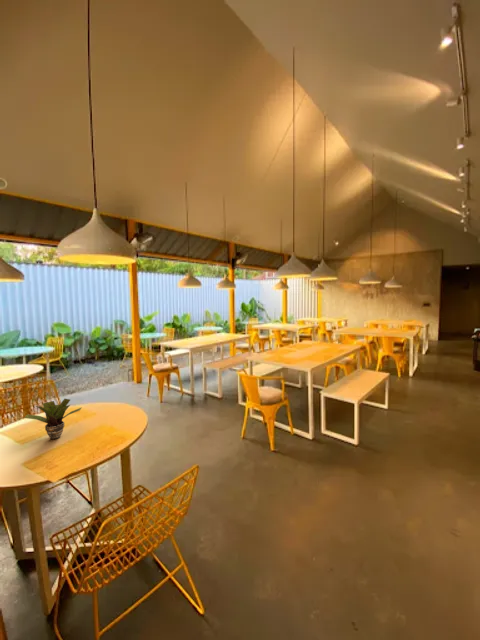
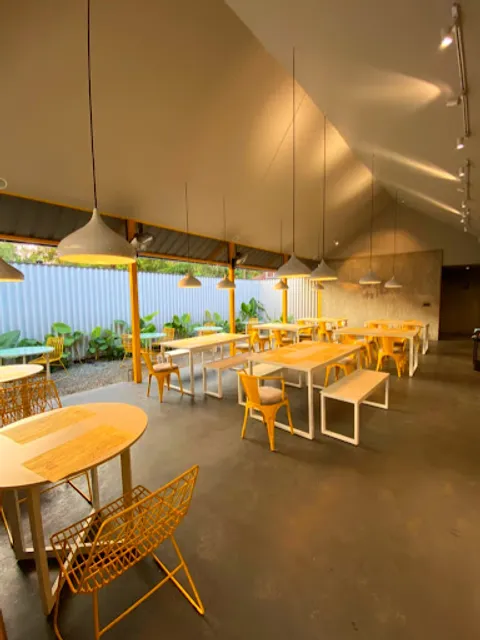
- potted plant (55, 419)
